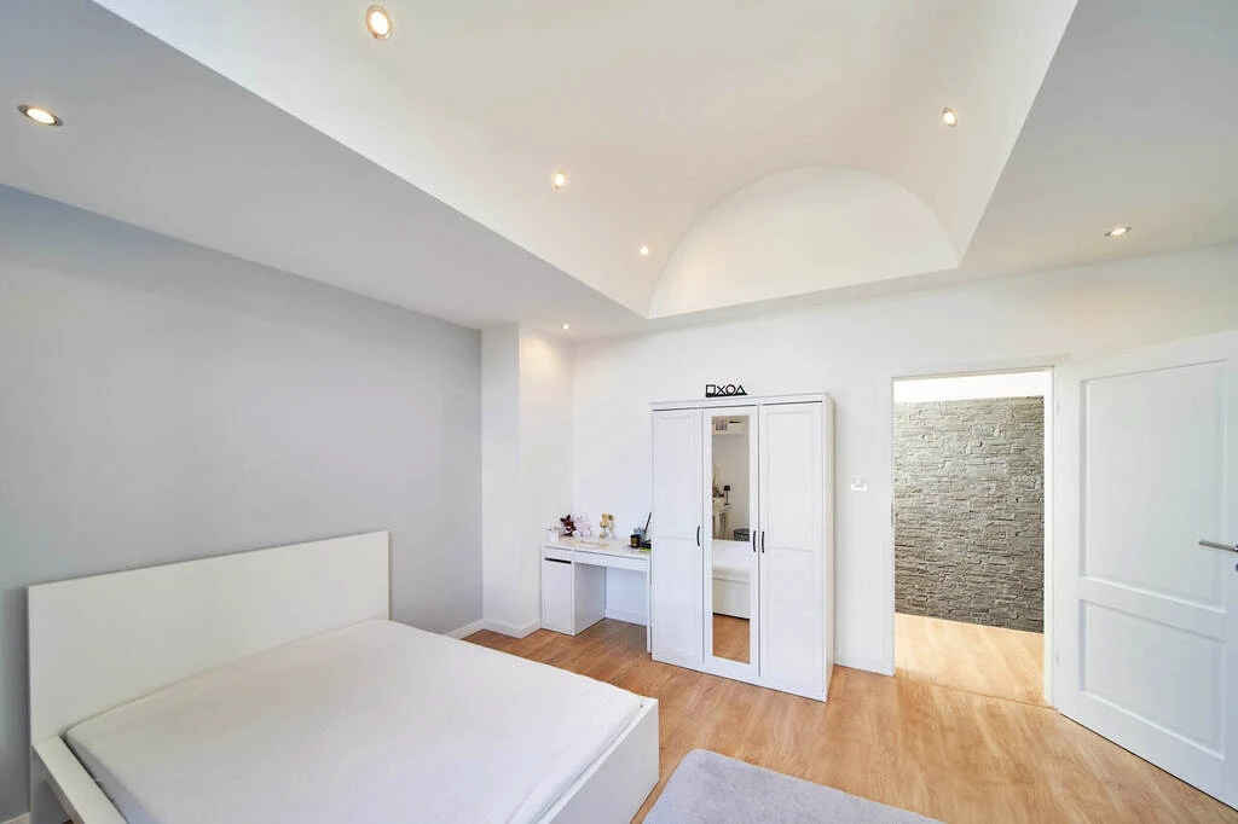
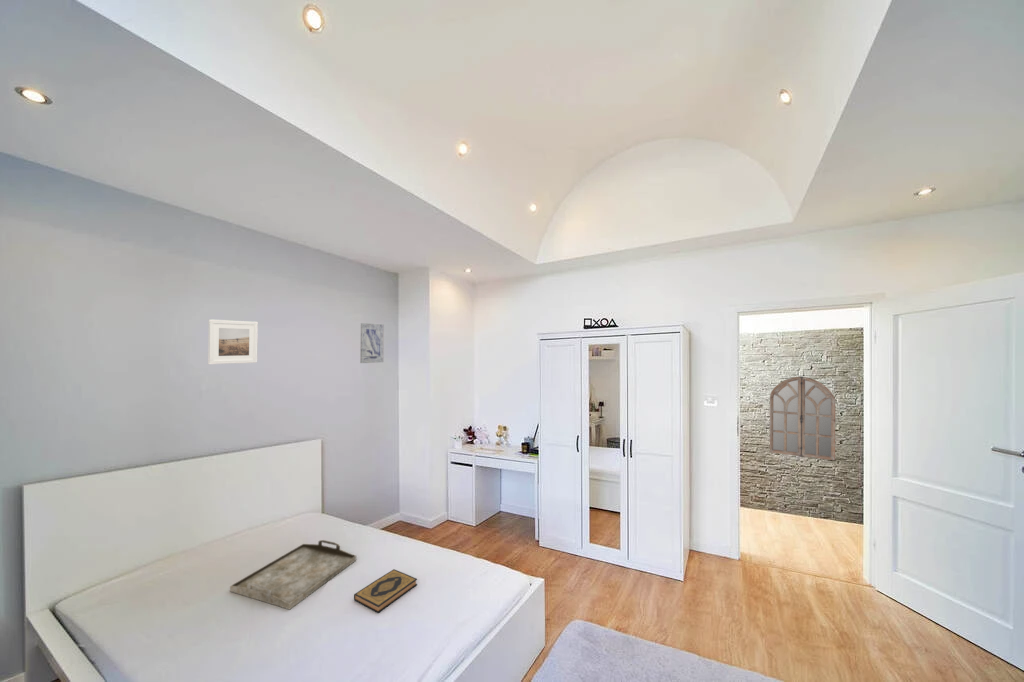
+ wall art (372, 343)
+ home mirror (801, 416)
+ serving tray (297, 567)
+ hardback book (386, 589)
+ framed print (234, 342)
